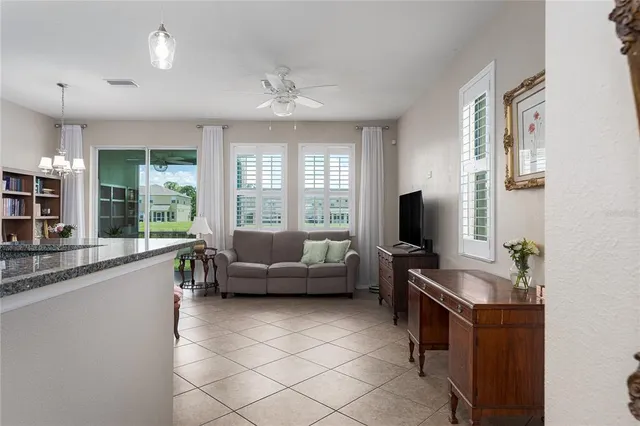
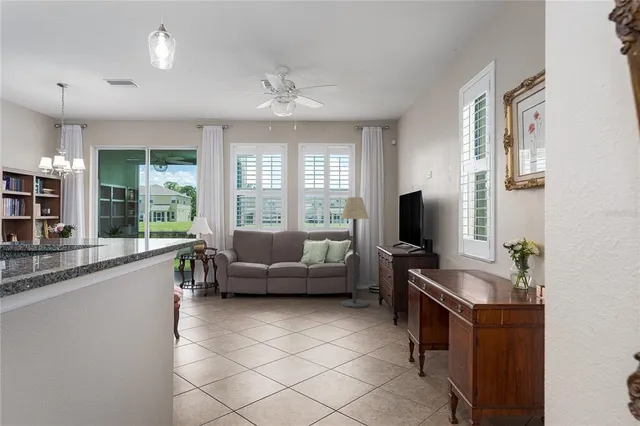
+ floor lamp (354, 250)
